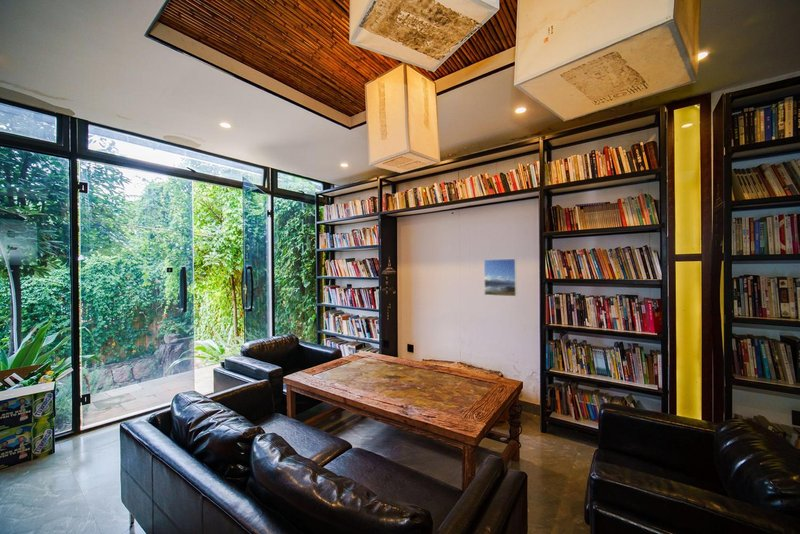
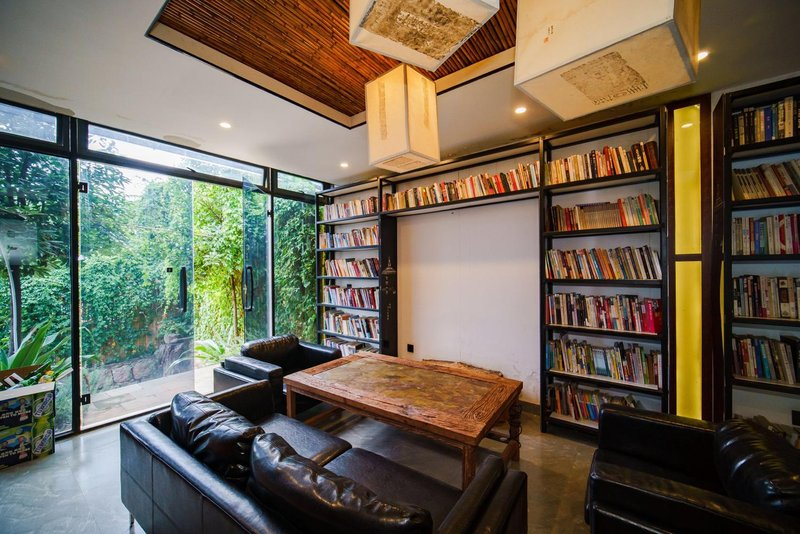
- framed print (499, 277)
